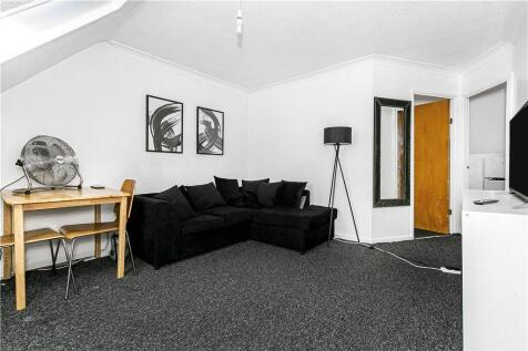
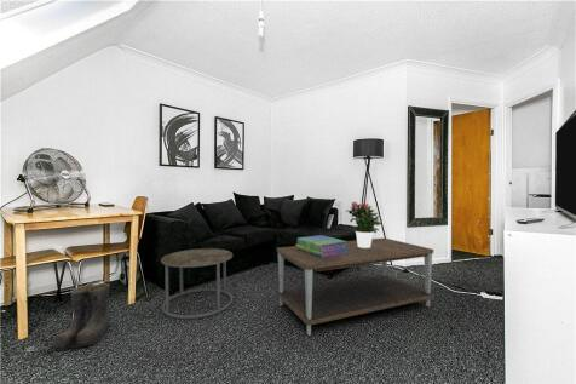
+ potted flower (363, 223)
+ coffee table (355, 279)
+ boots (85, 313)
+ stack of books (321, 245)
+ side table (202, 288)
